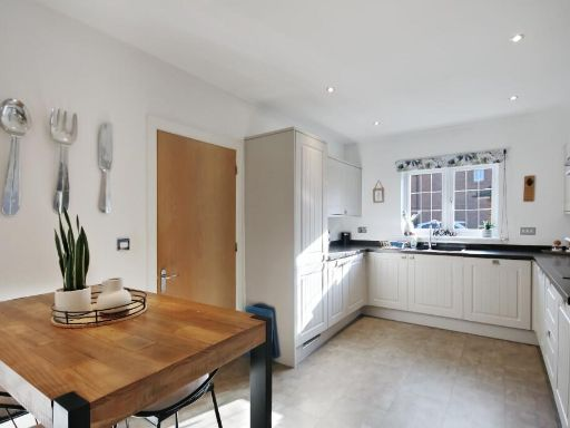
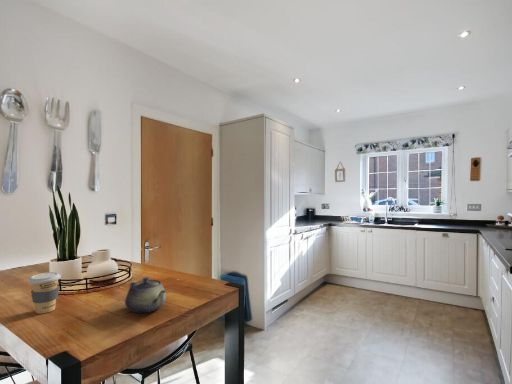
+ teapot (147, 293)
+ coffee cup (45, 292)
